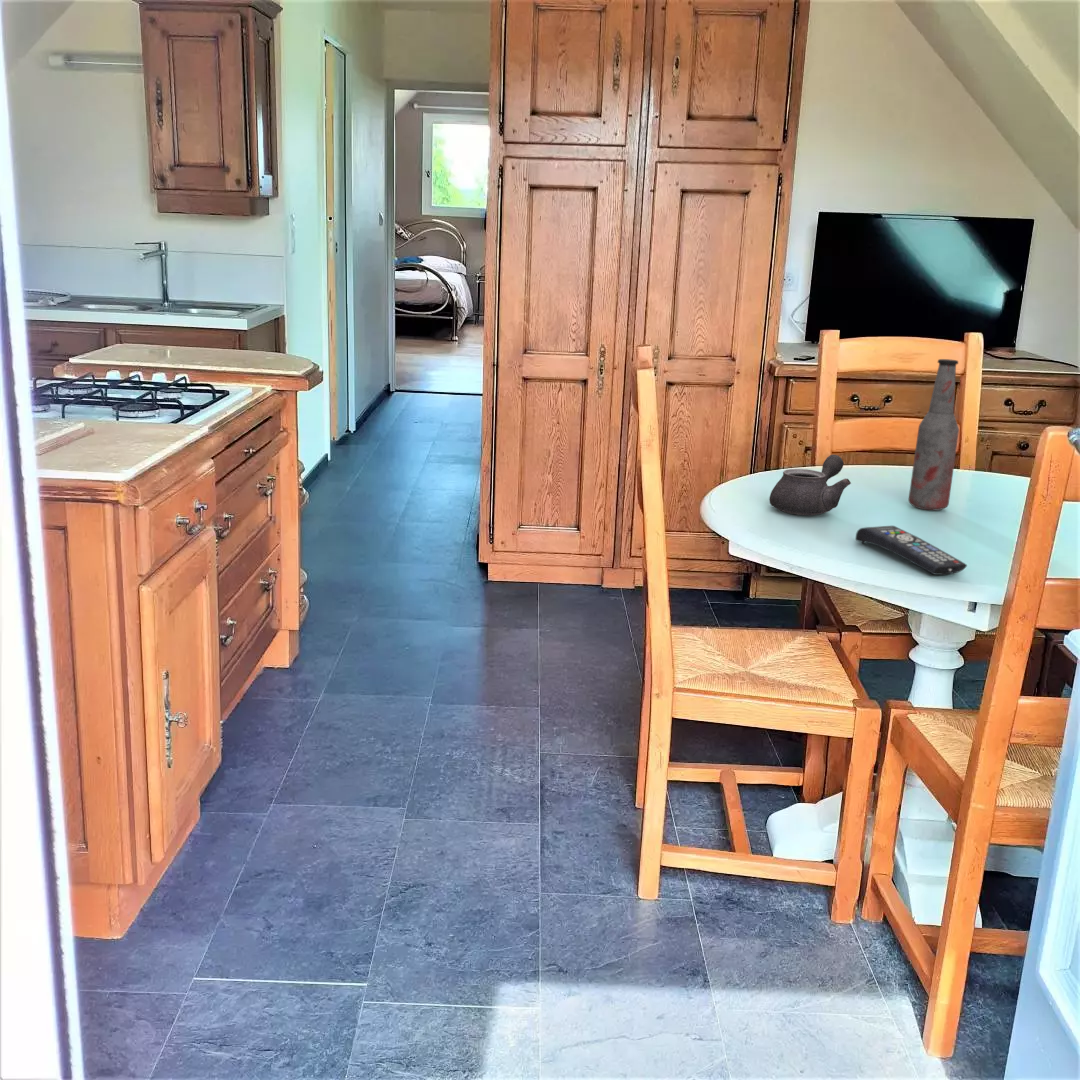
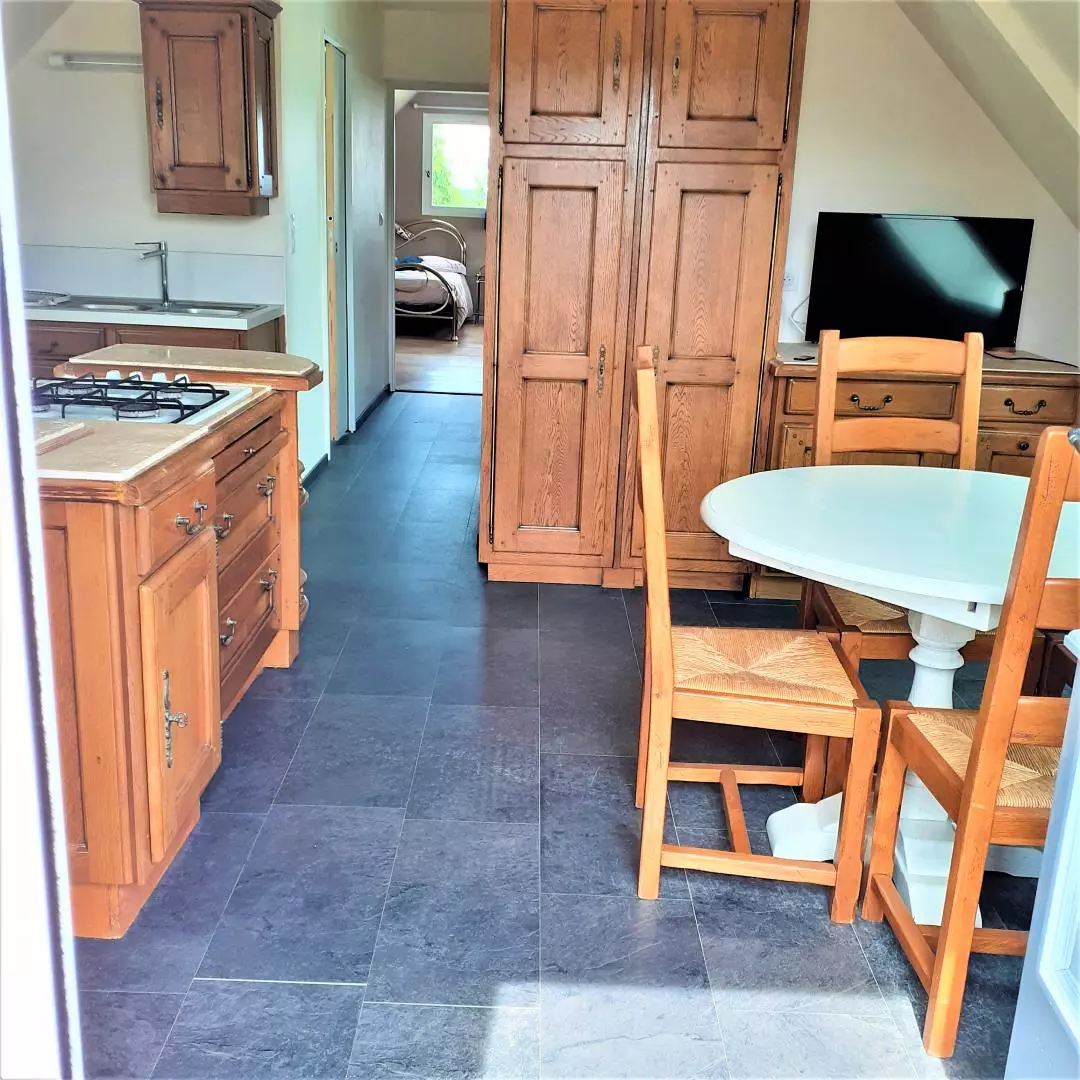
- bottle (937, 434)
- teapot (816, 484)
- remote control (908, 548)
